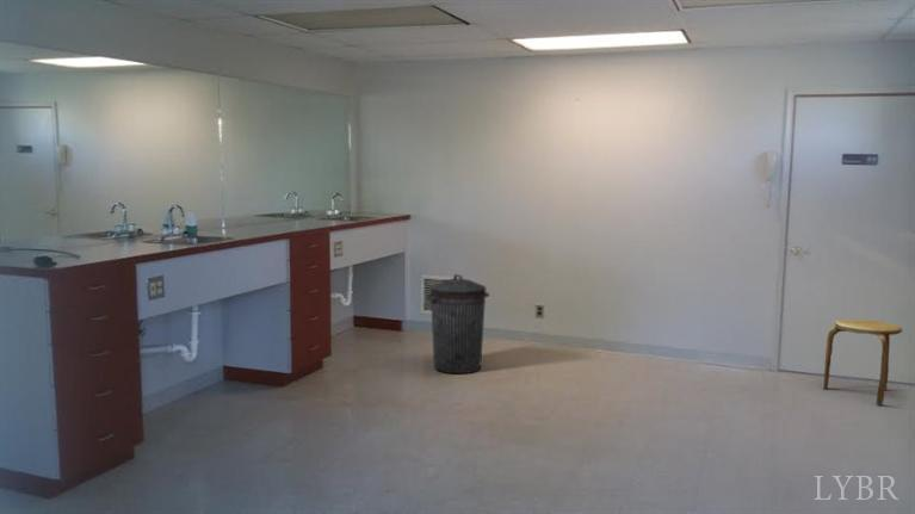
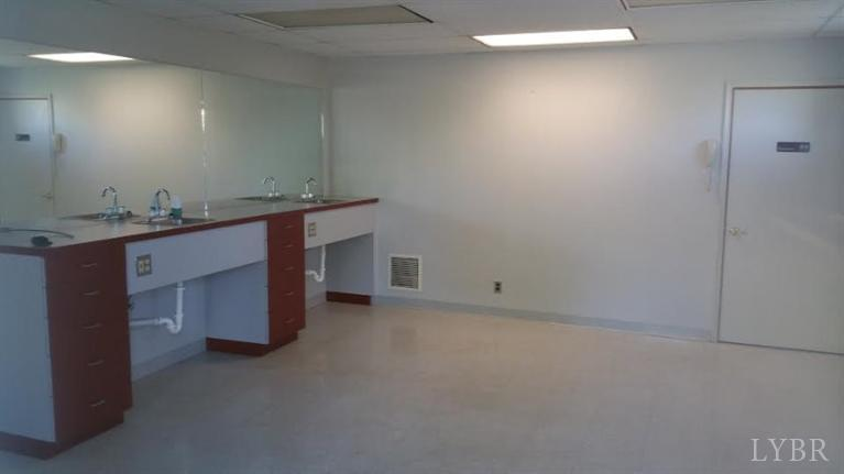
- stool (882, 358)
- trash can (457, 321)
